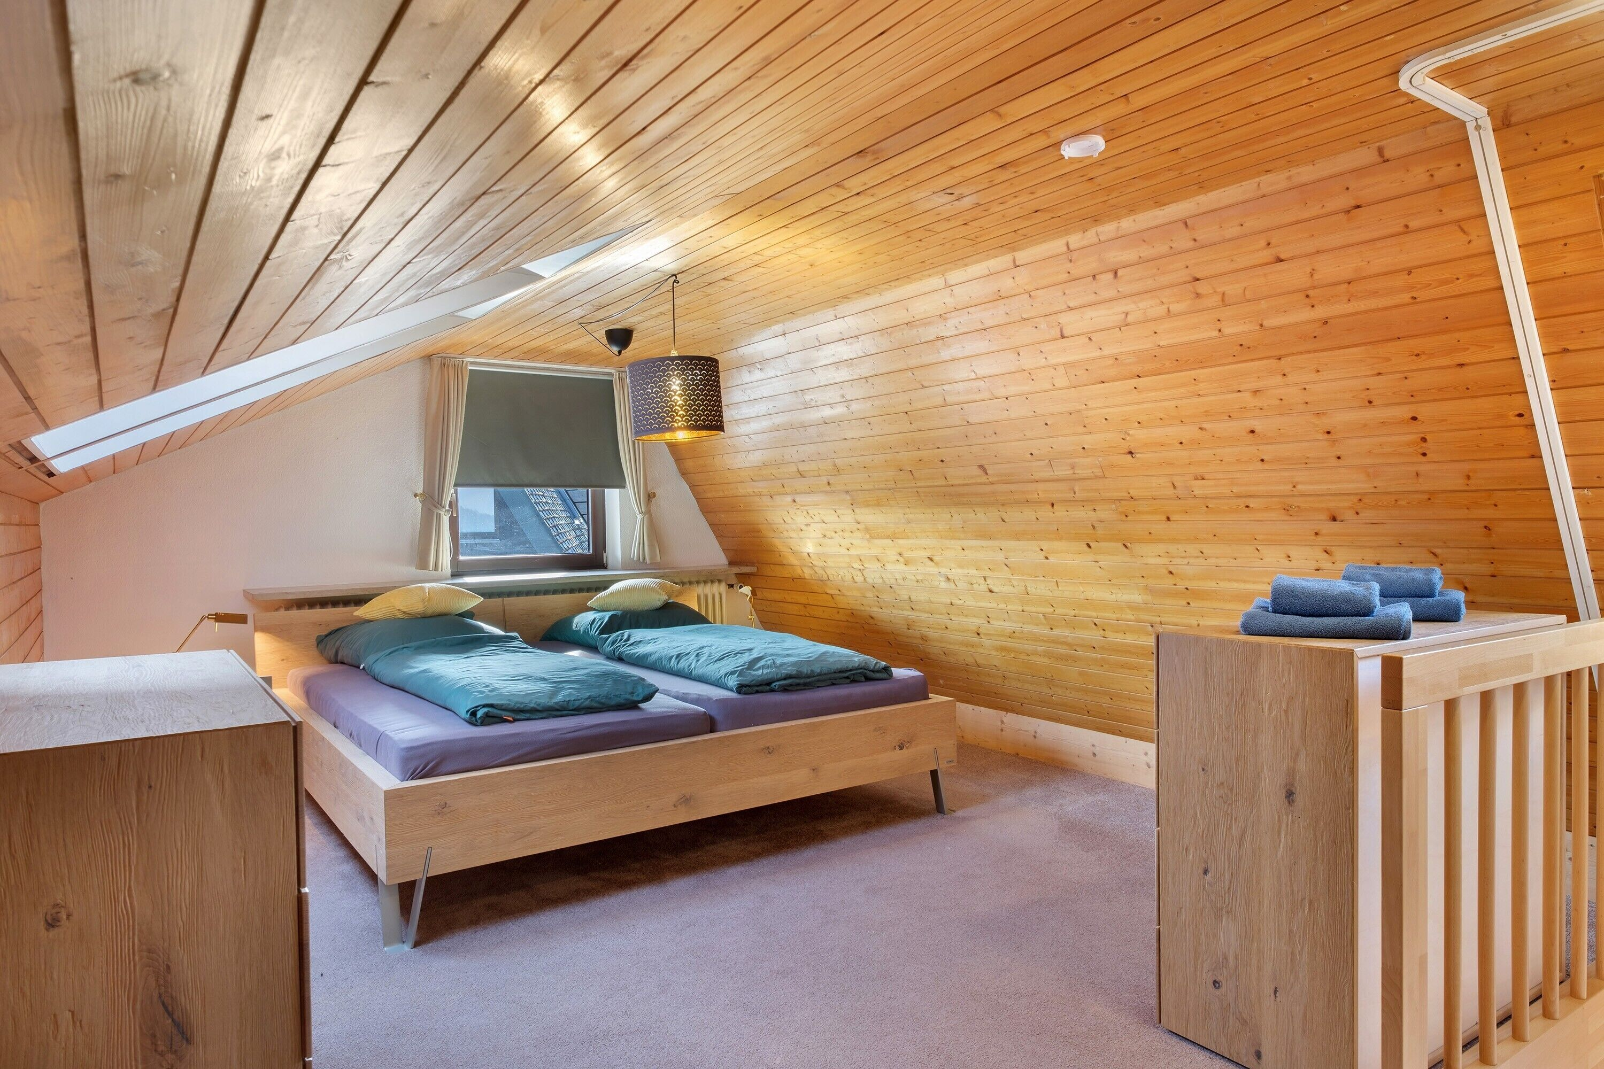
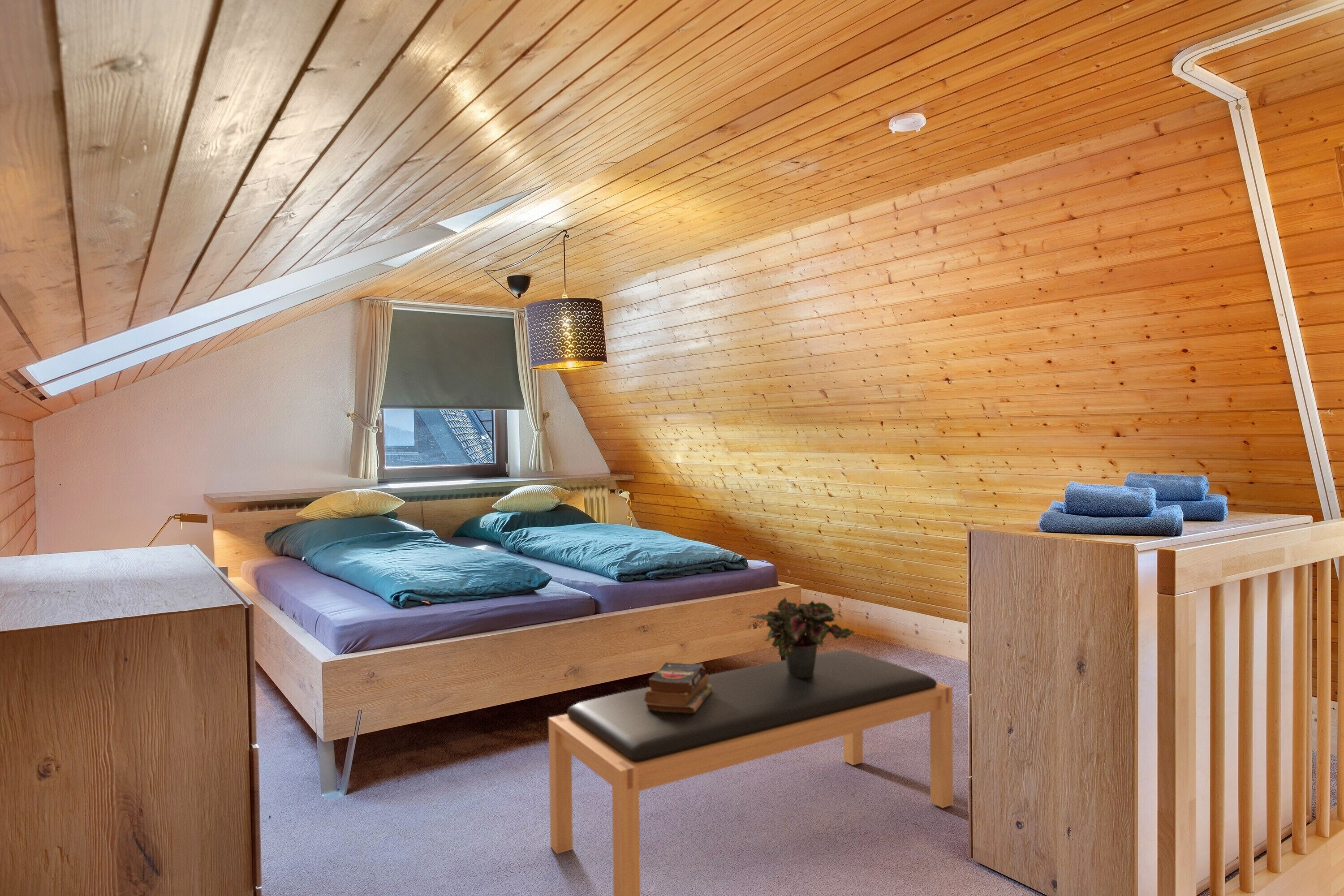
+ bench (761, 755)
+ potted plant (800, 639)
+ books (680, 685)
